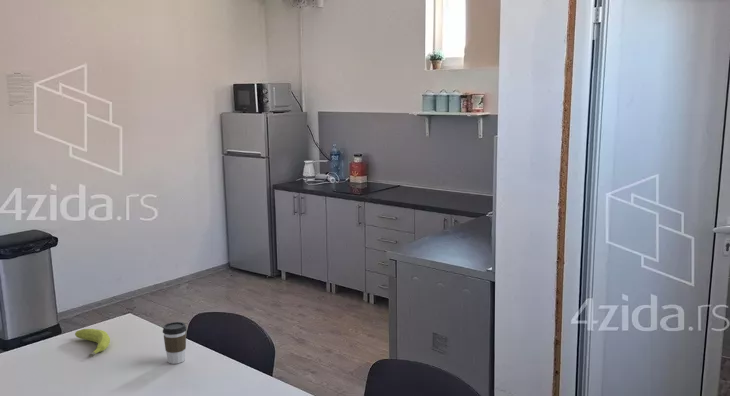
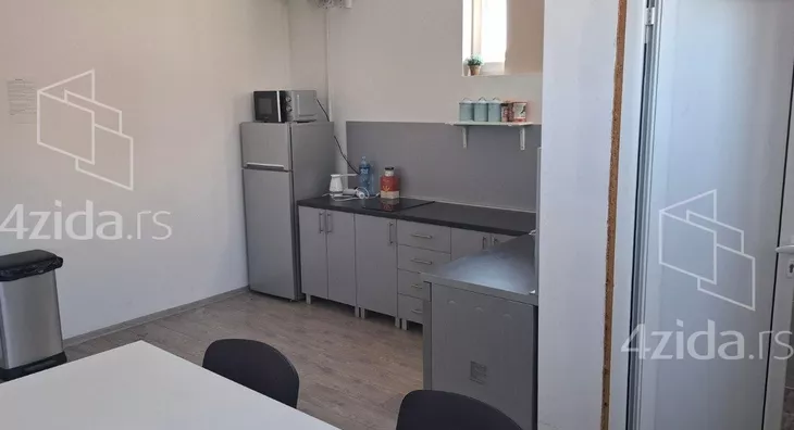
- coffee cup (175, 342)
- fruit (87, 339)
